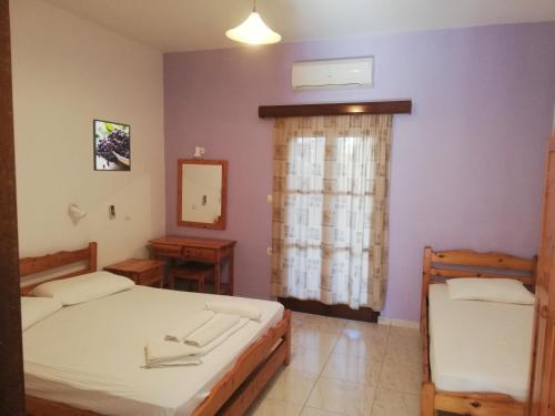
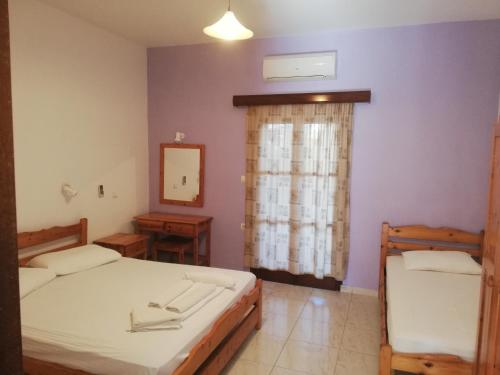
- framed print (112, 146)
